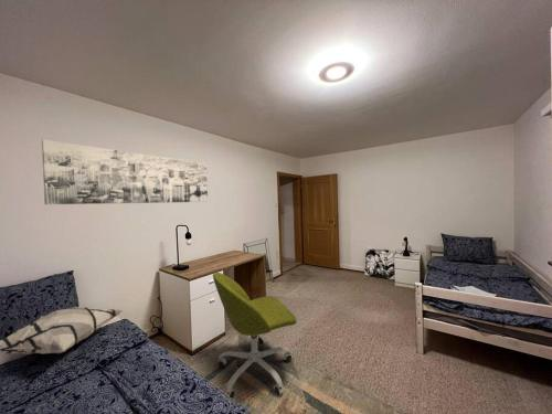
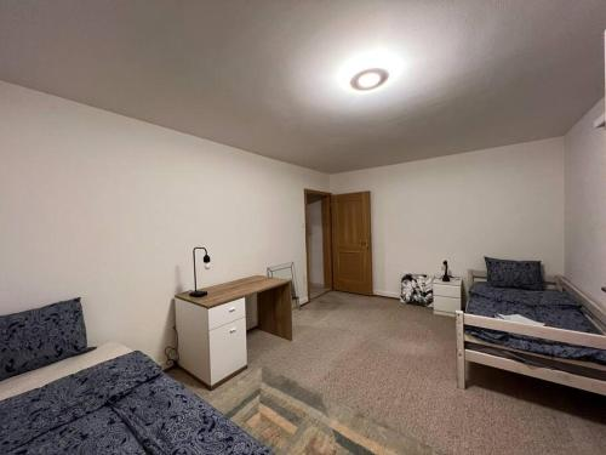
- decorative pillow (63, 328)
- office chair (254, 320)
- wall art (146, 179)
